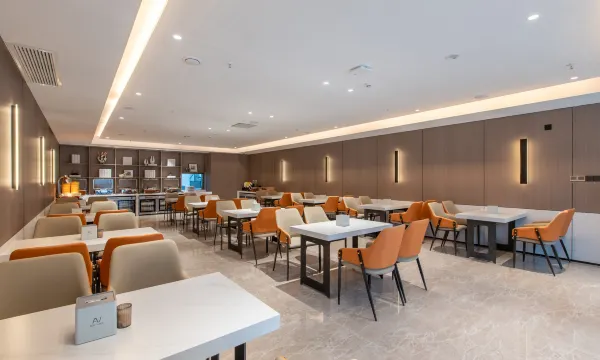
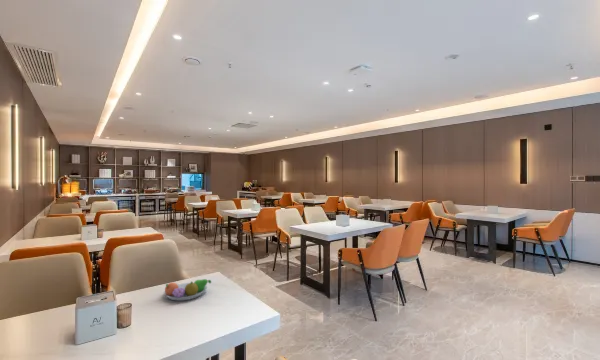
+ fruit bowl (187, 285)
